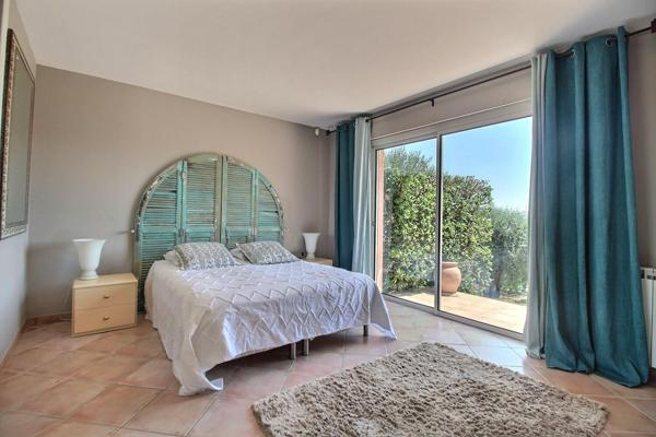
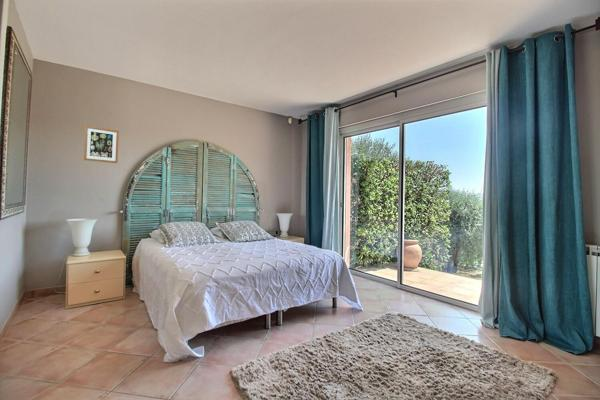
+ wall art (101, 144)
